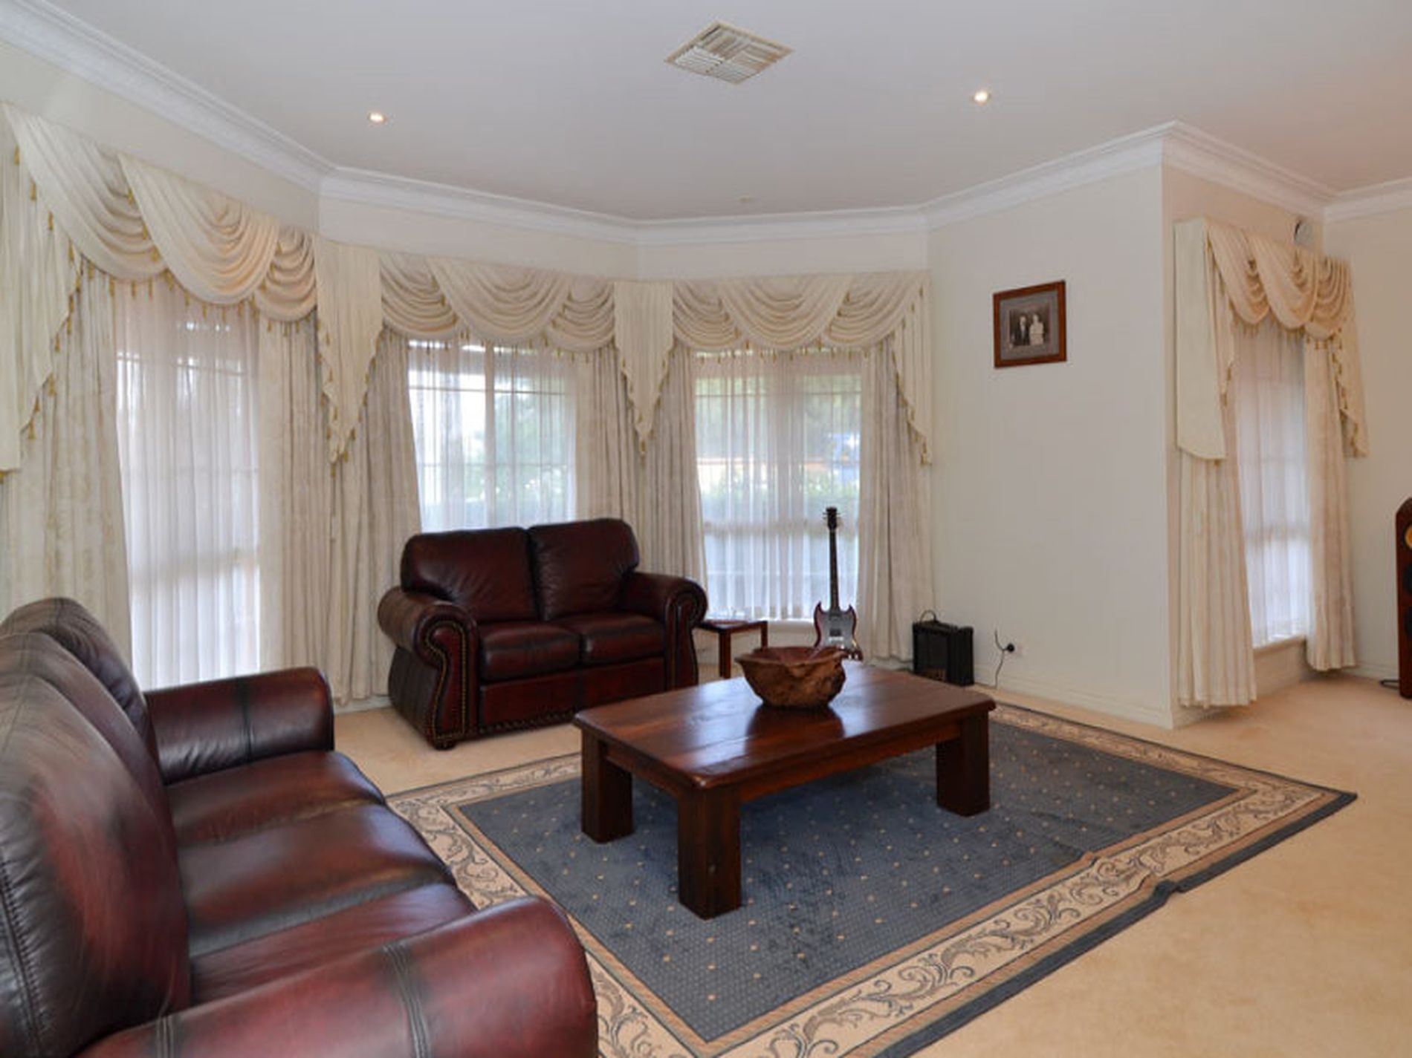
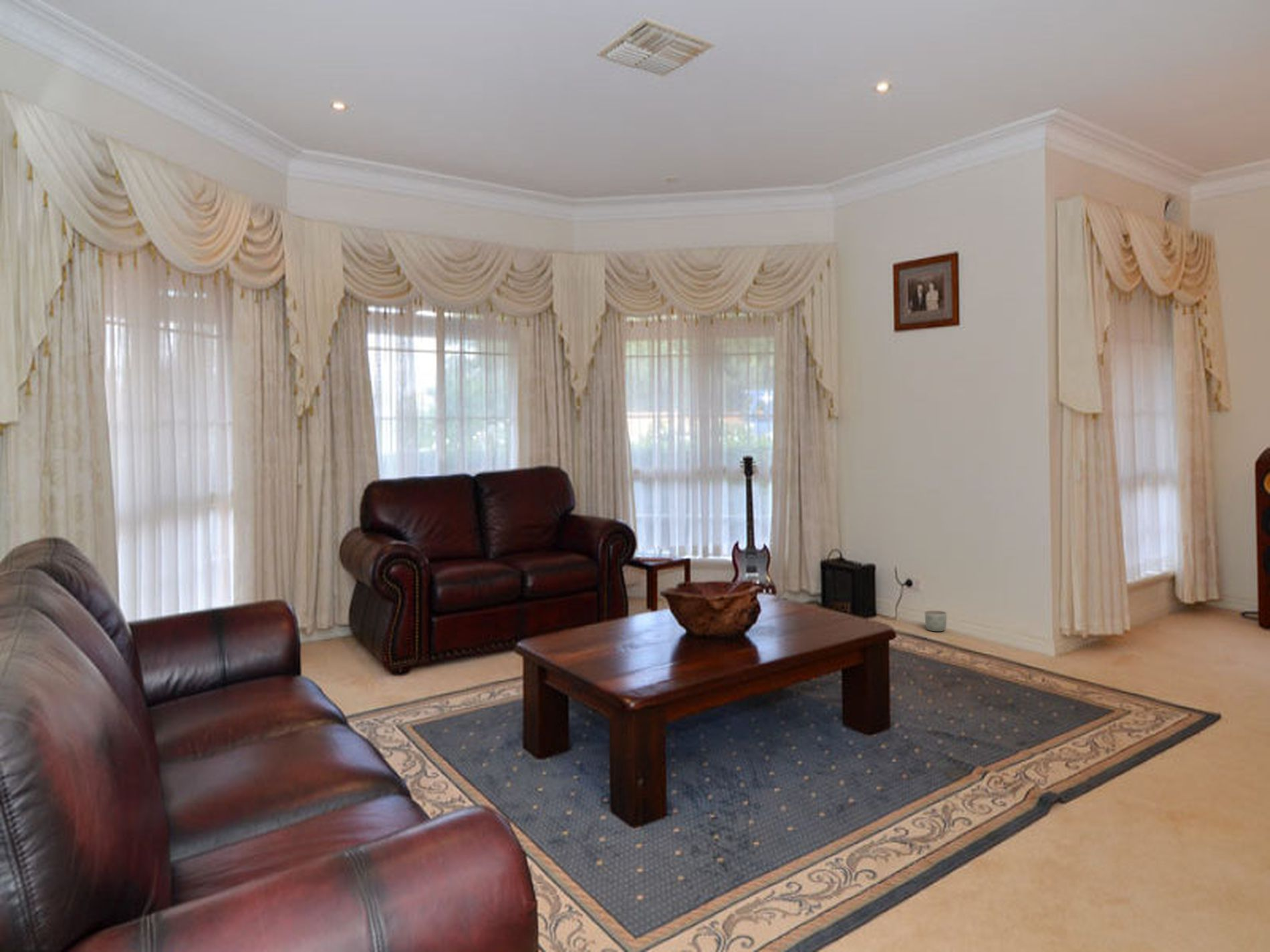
+ planter (936, 621)
